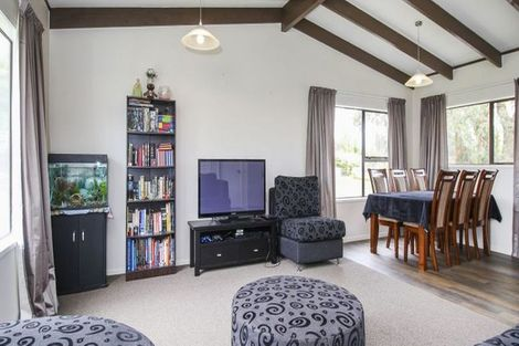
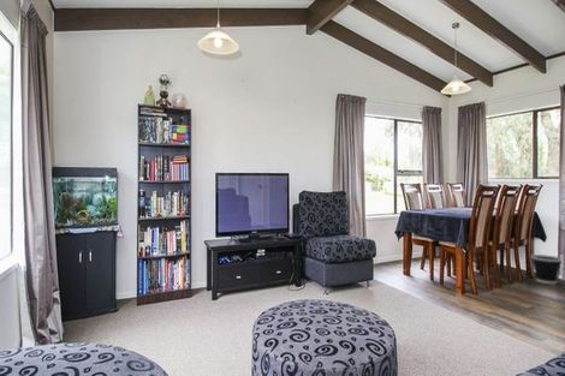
+ wastebasket (546, 269)
